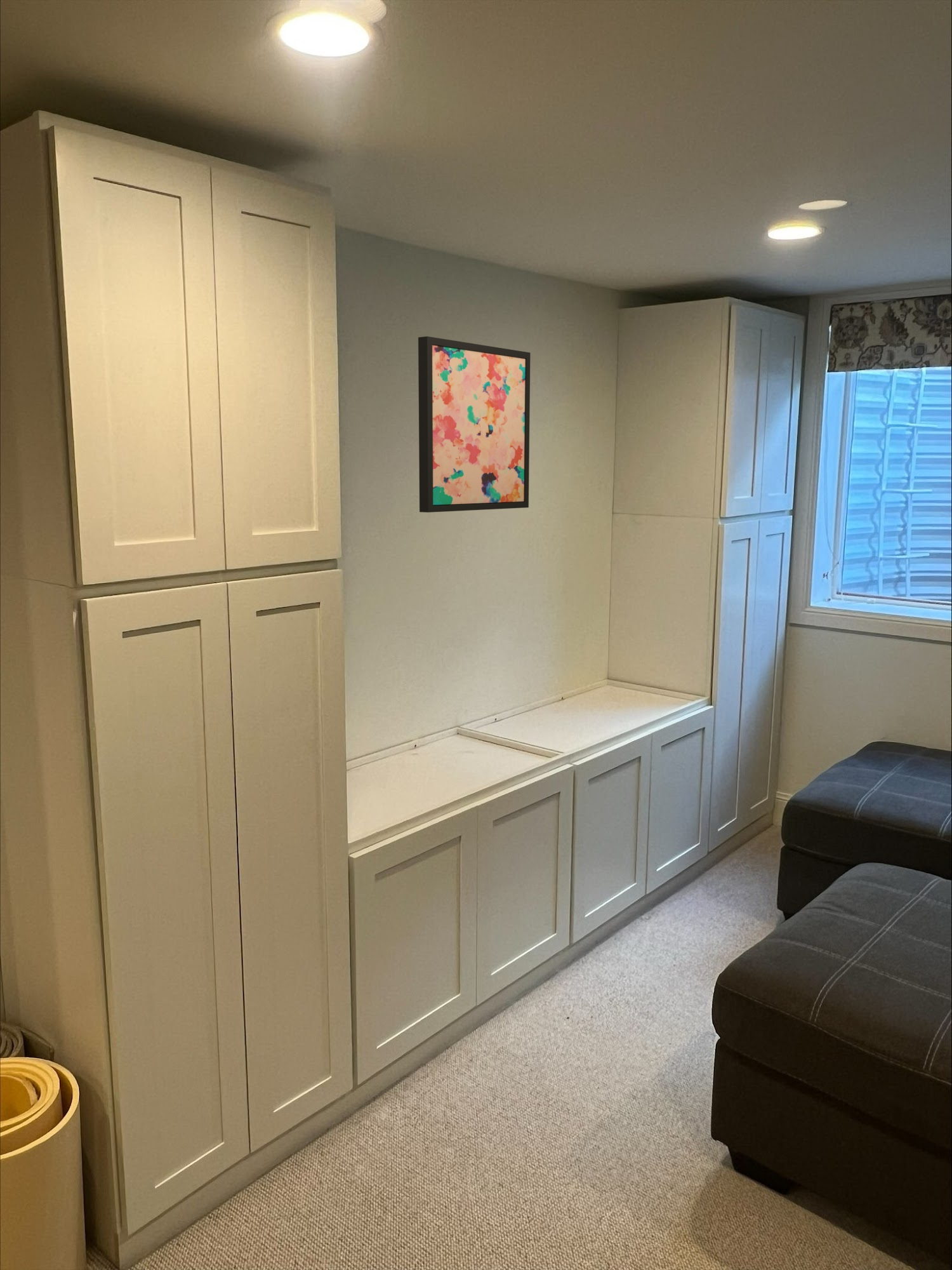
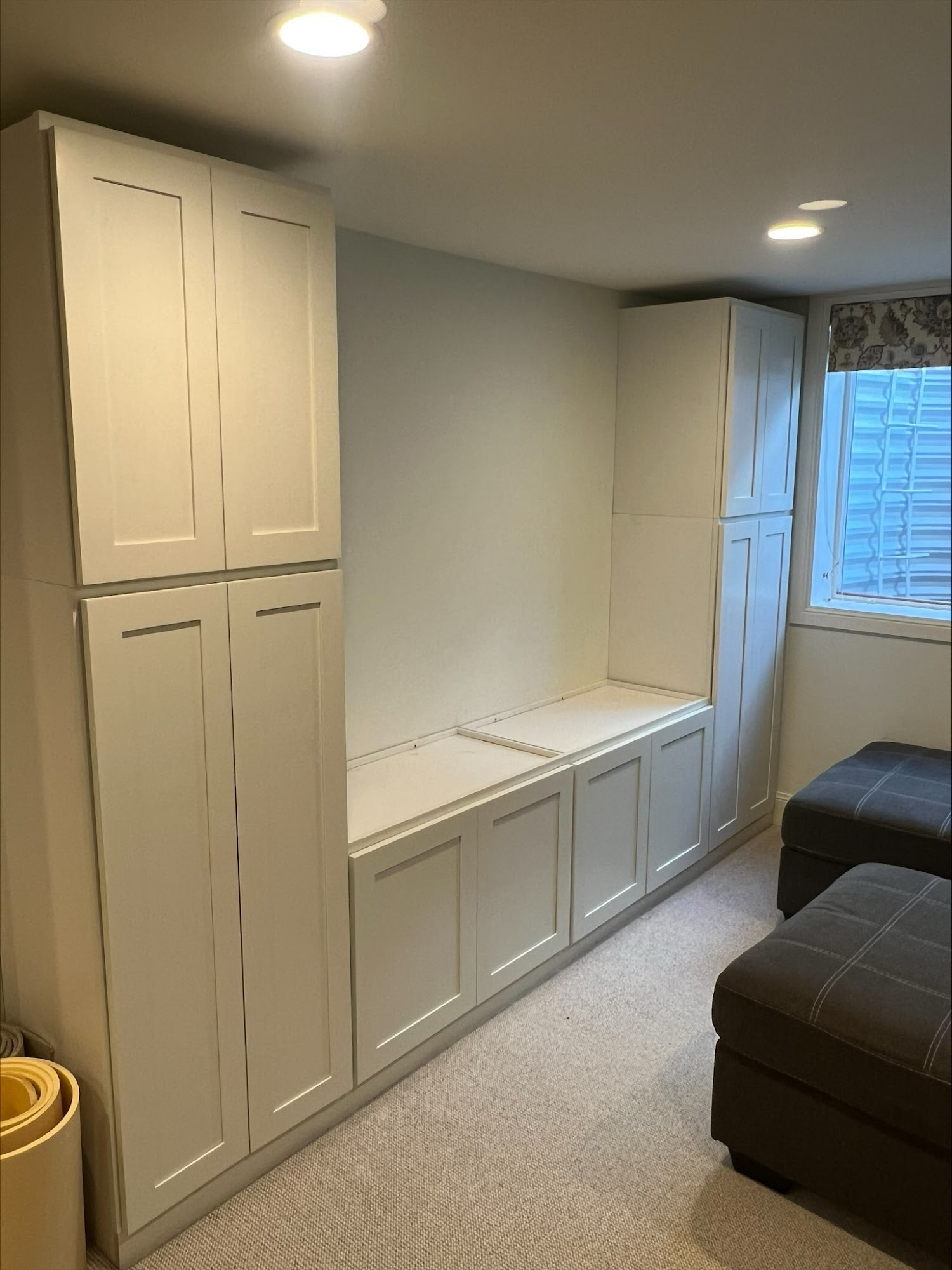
- wall art (477, 429)
